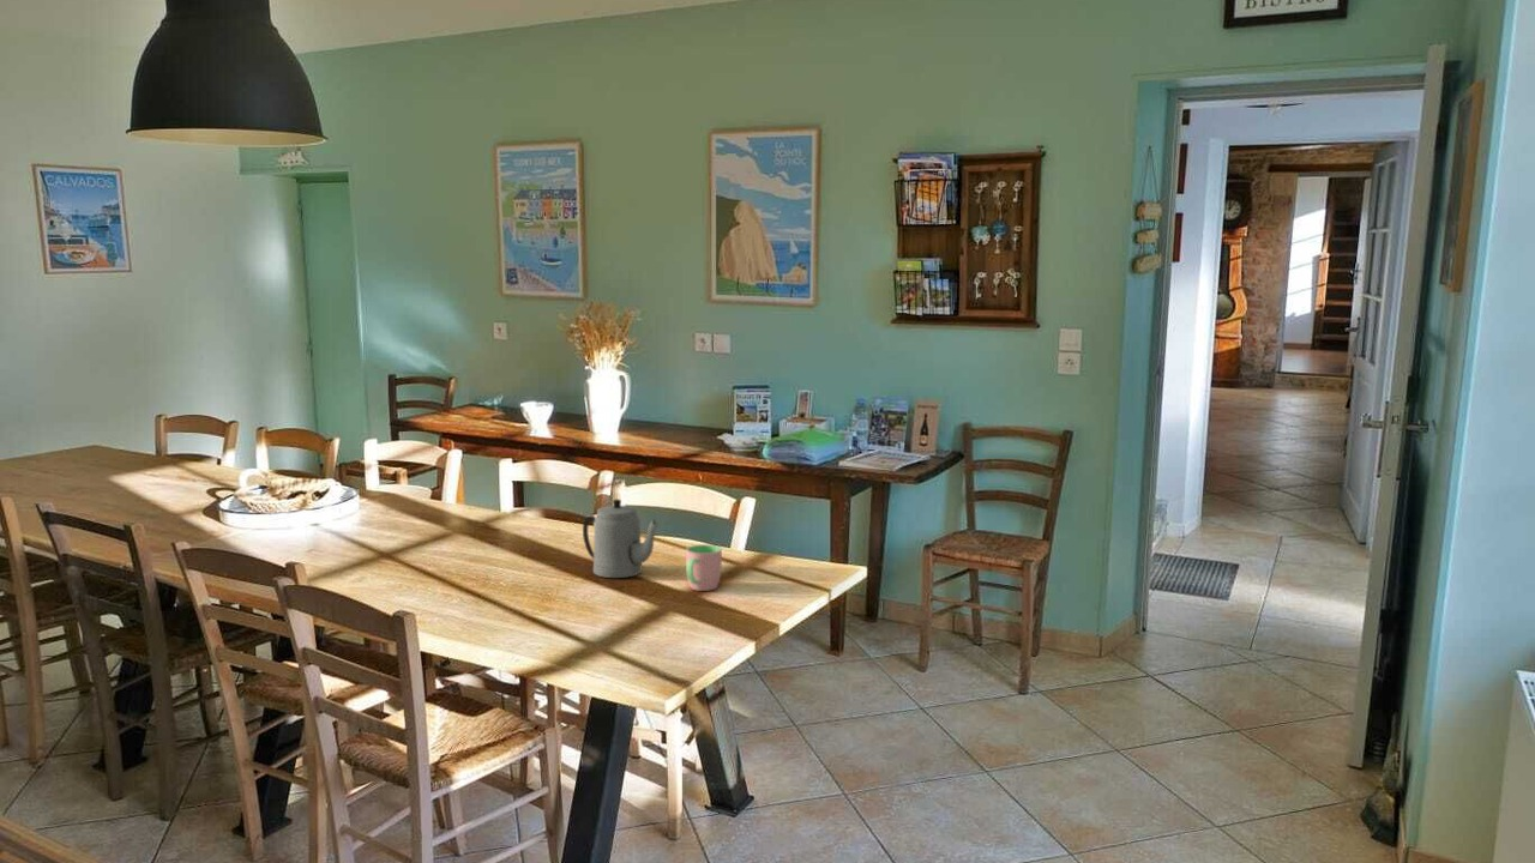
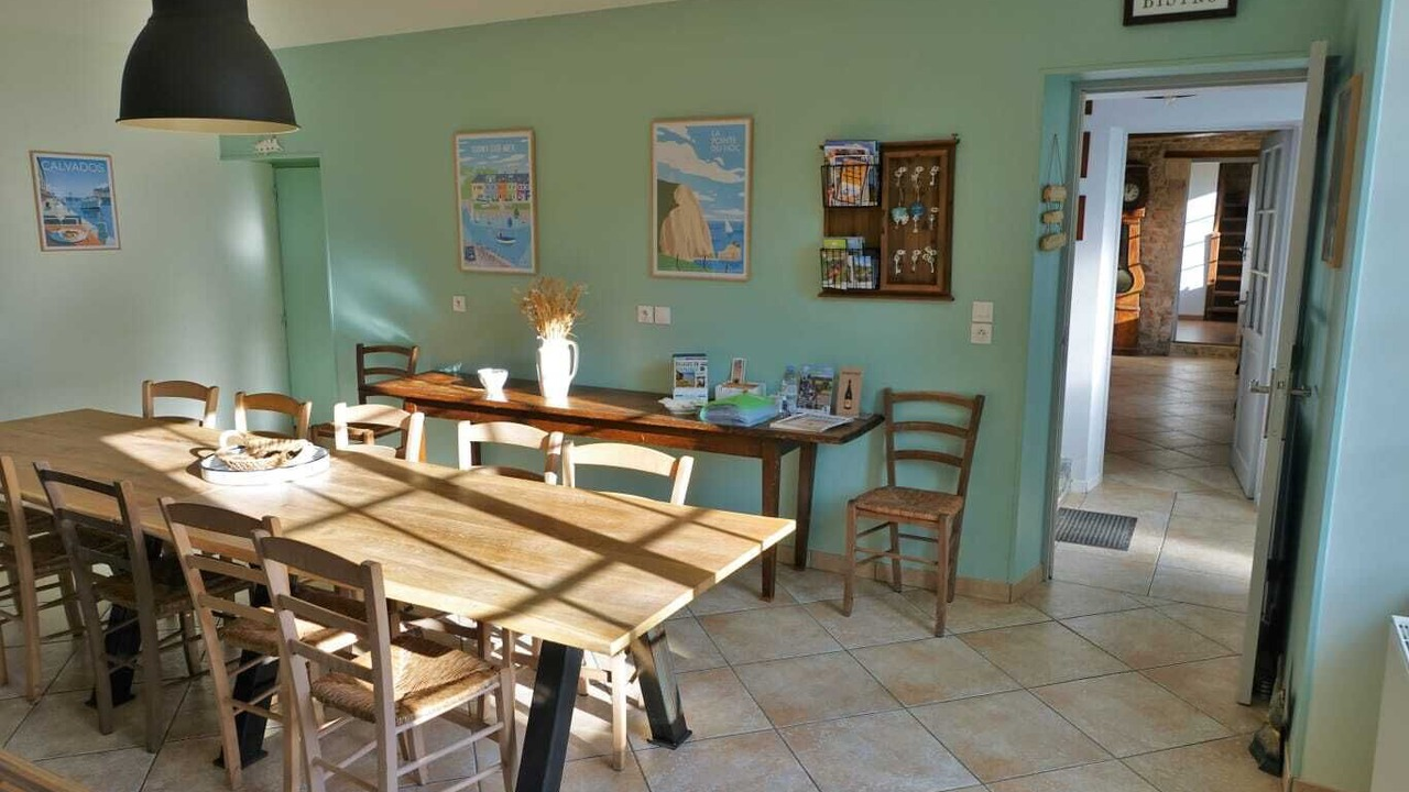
- cup (700, 569)
- teapot (620, 536)
